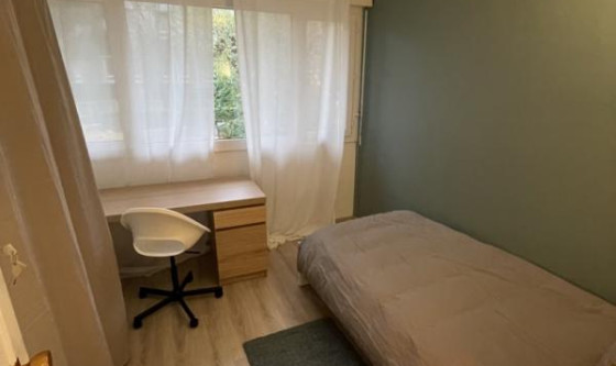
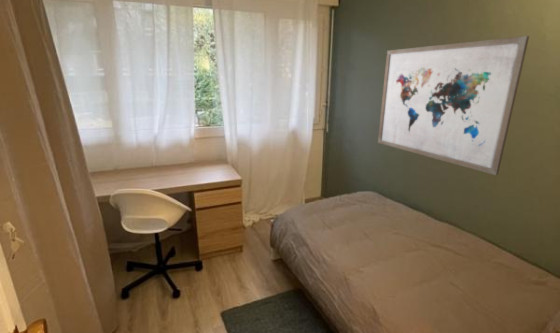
+ wall art (434, 103)
